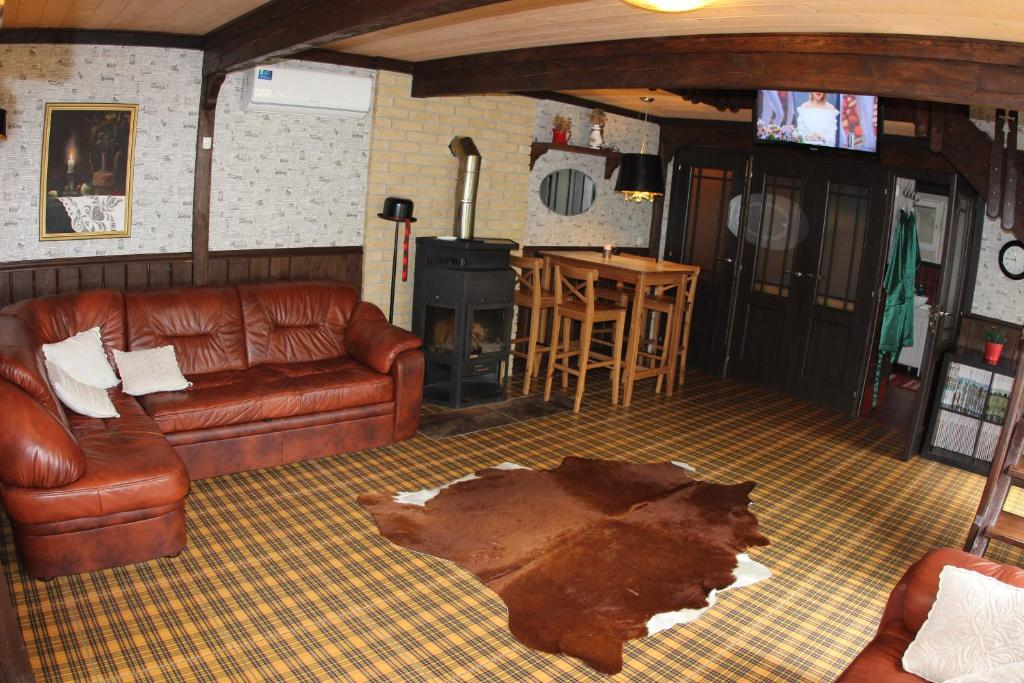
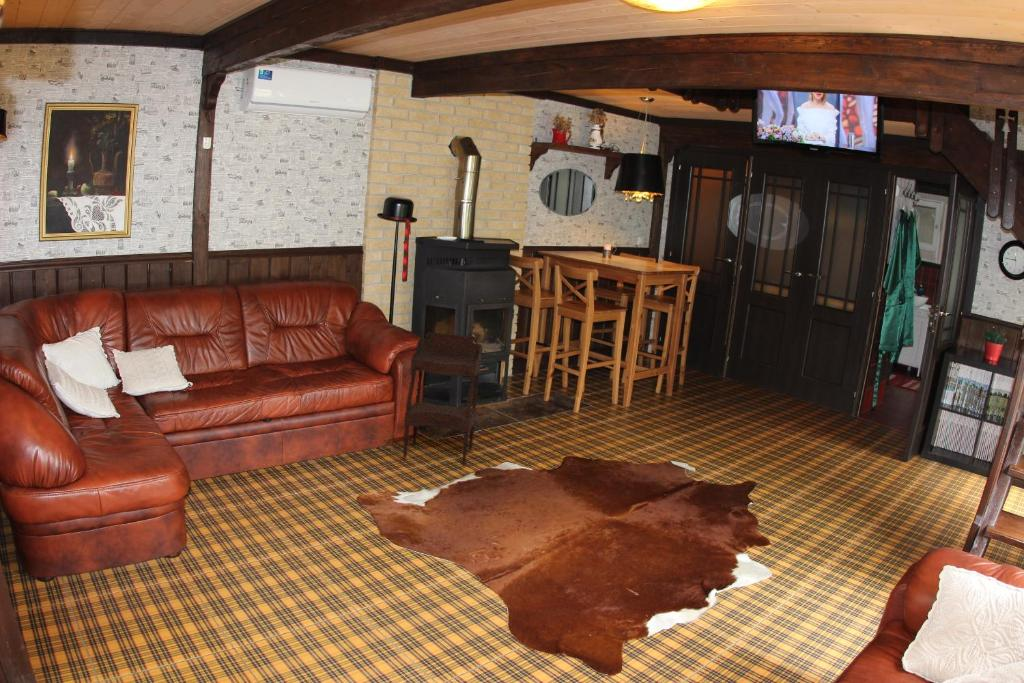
+ side table (443, 405)
